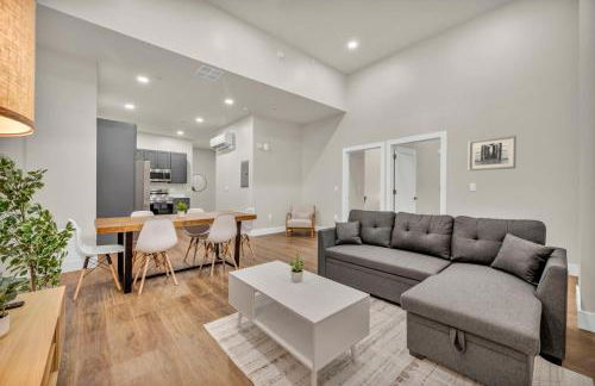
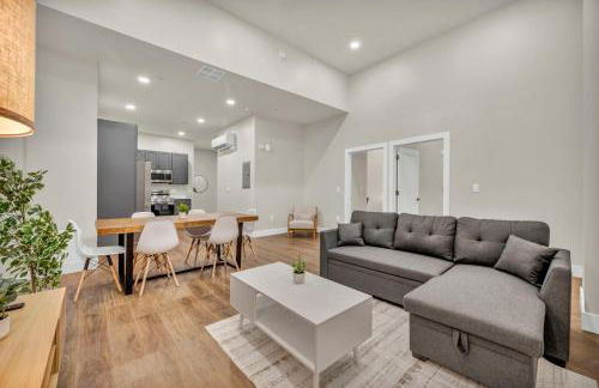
- wall art (490, 154)
